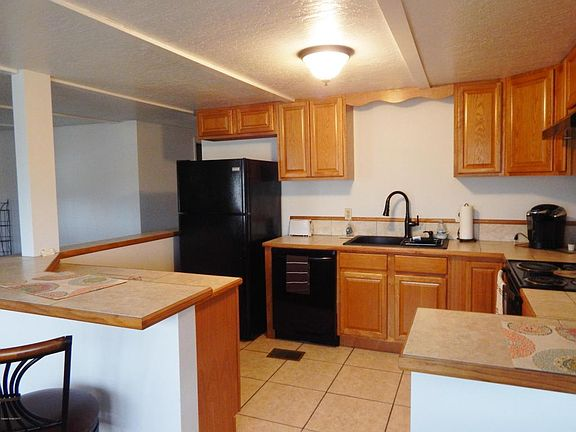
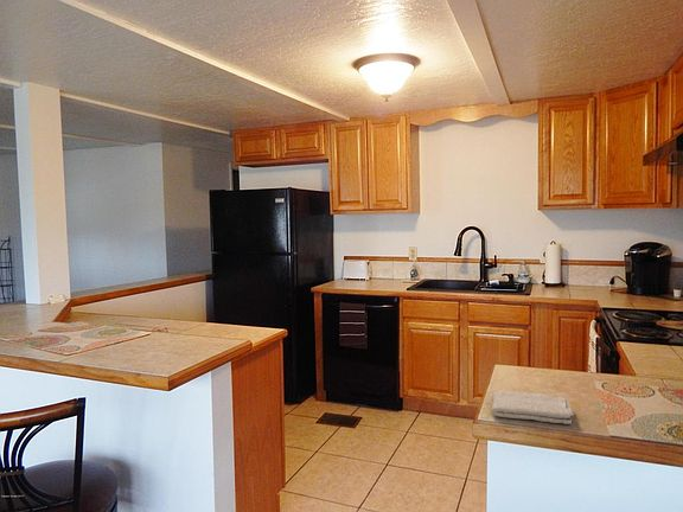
+ washcloth (530, 405)
